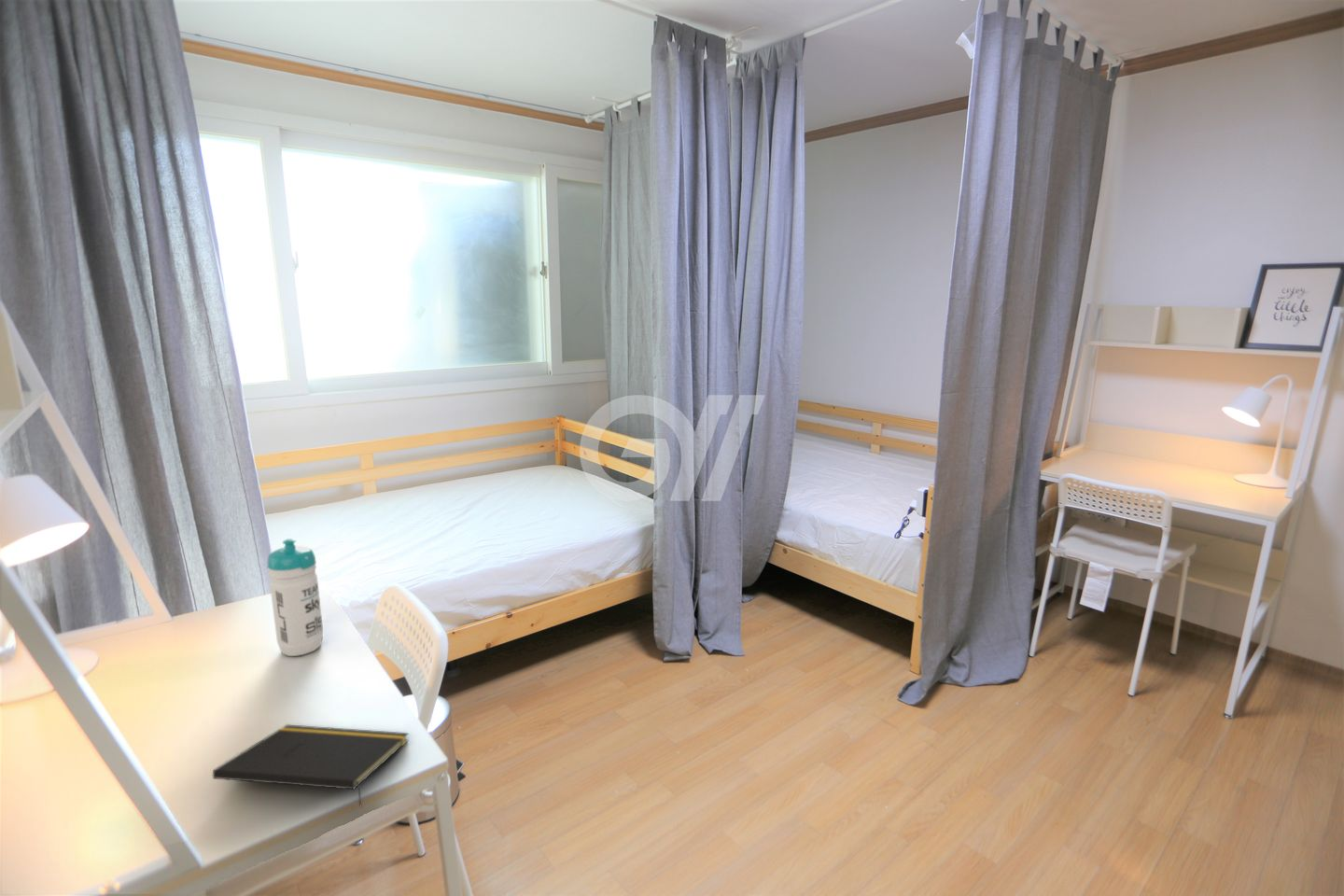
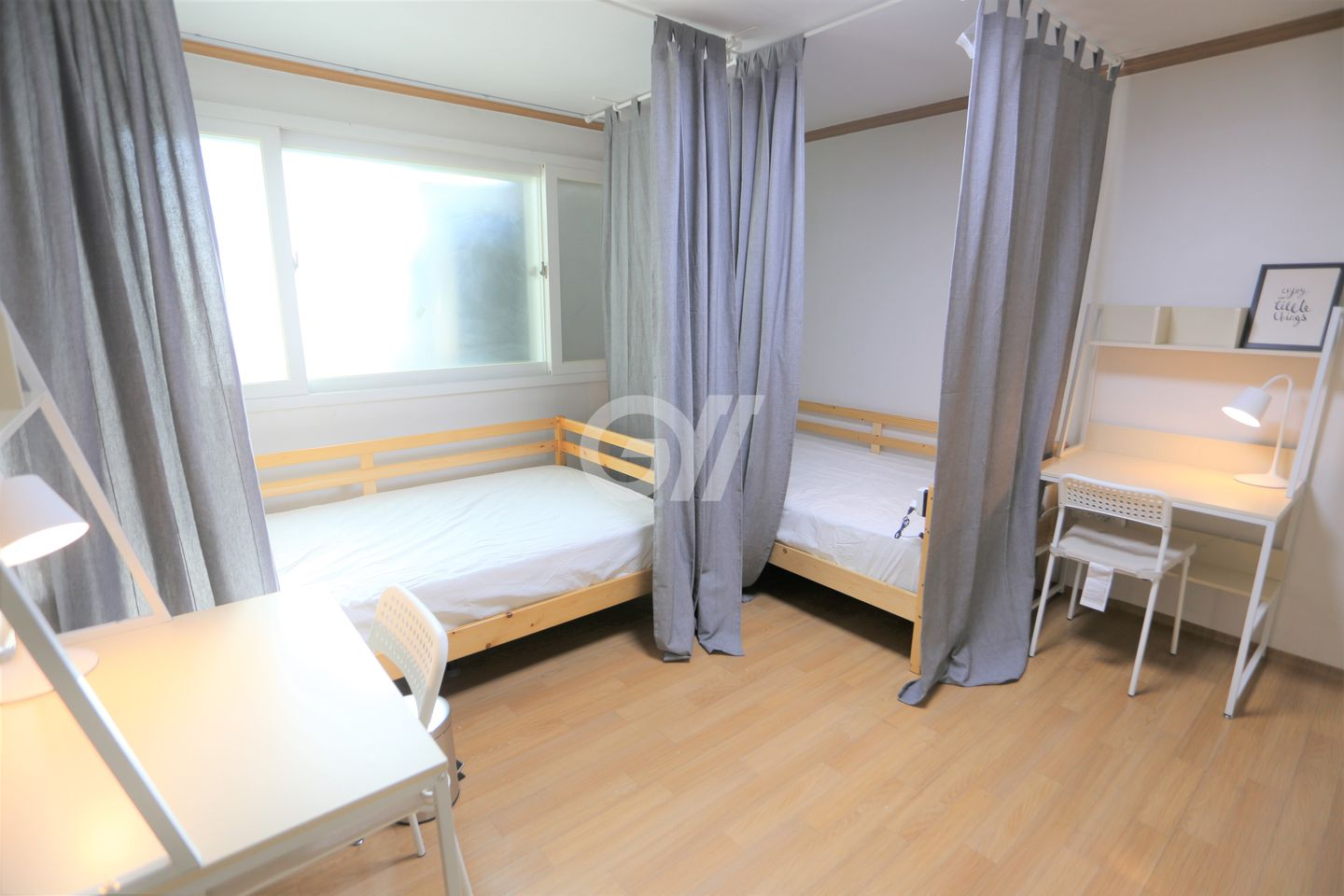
- water bottle (295, 595)
- notepad (316, 754)
